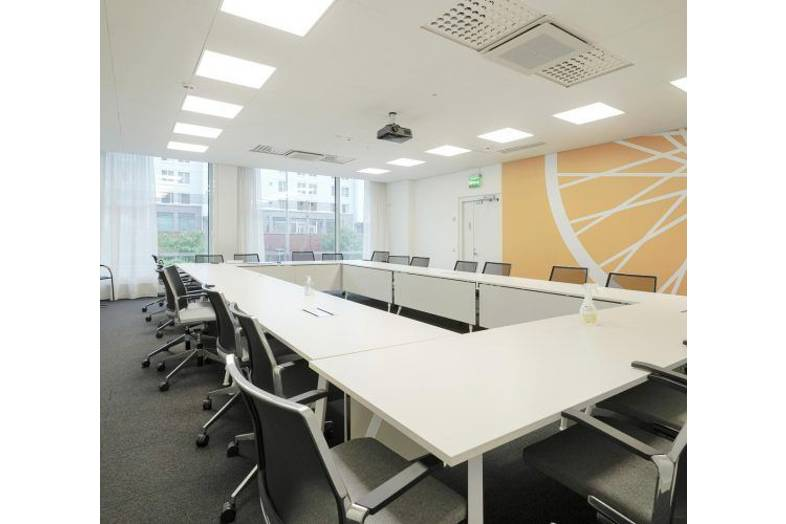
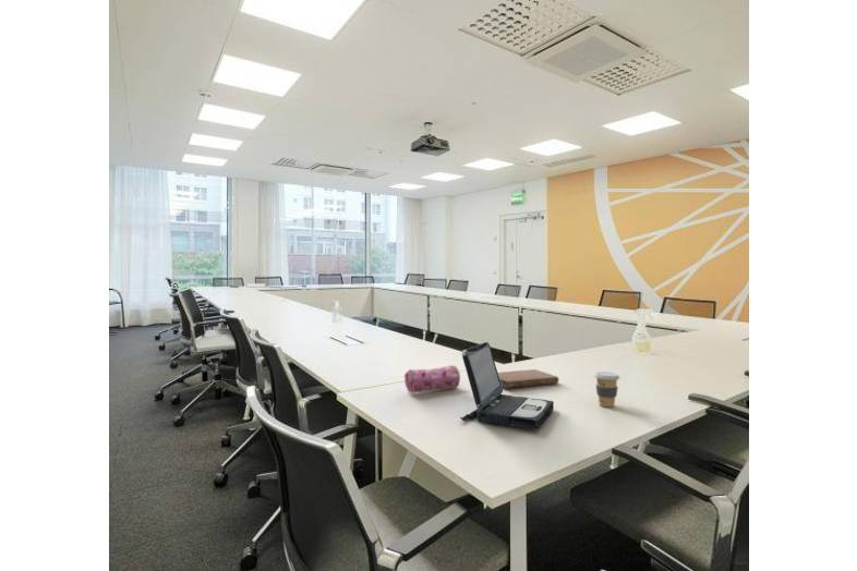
+ laptop (500, 384)
+ notebook (521, 378)
+ pencil case (432, 378)
+ coffee cup (606, 389)
